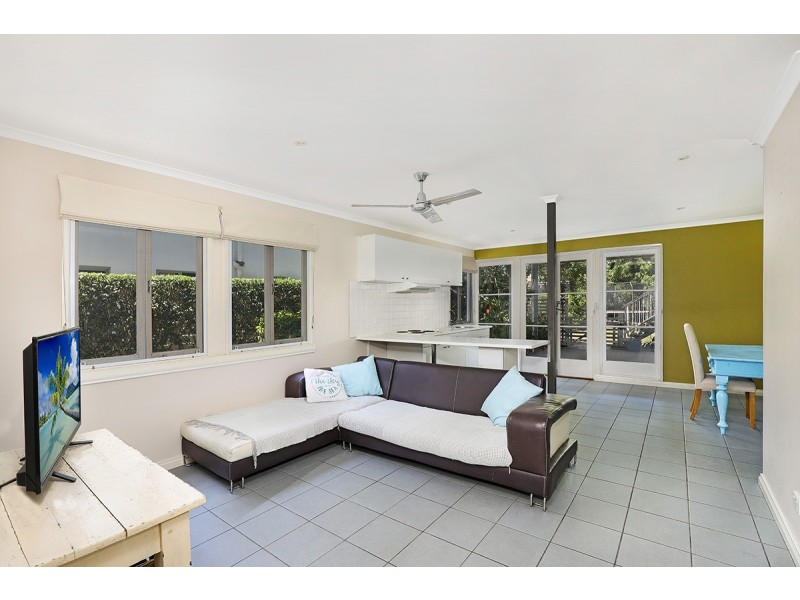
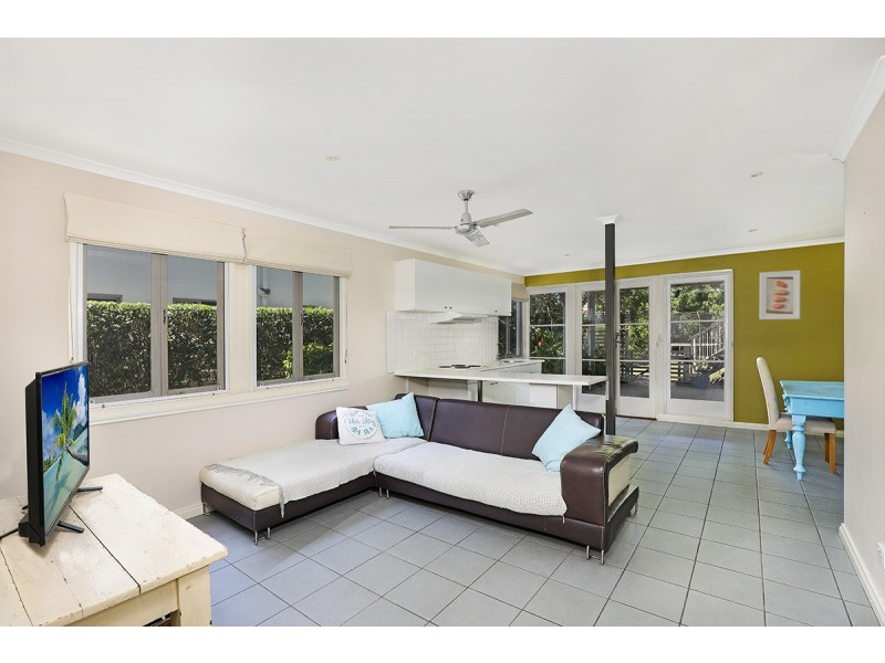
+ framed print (779, 295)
